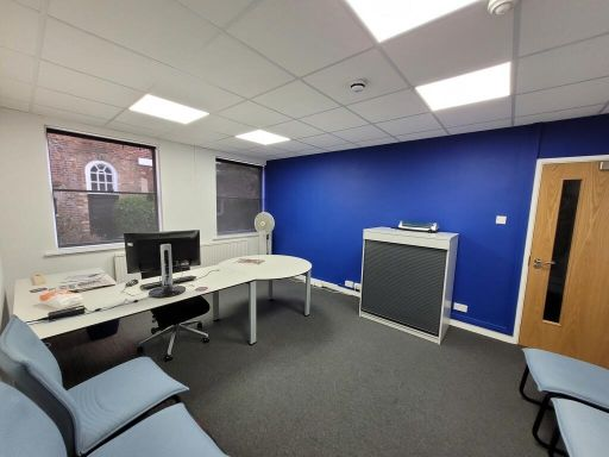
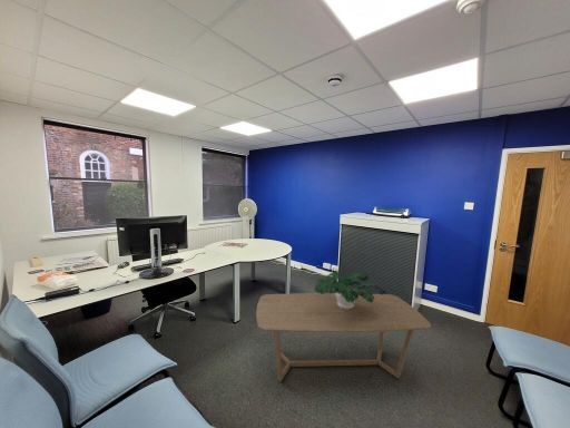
+ coffee table (335, 331)
+ potted plant (345, 292)
